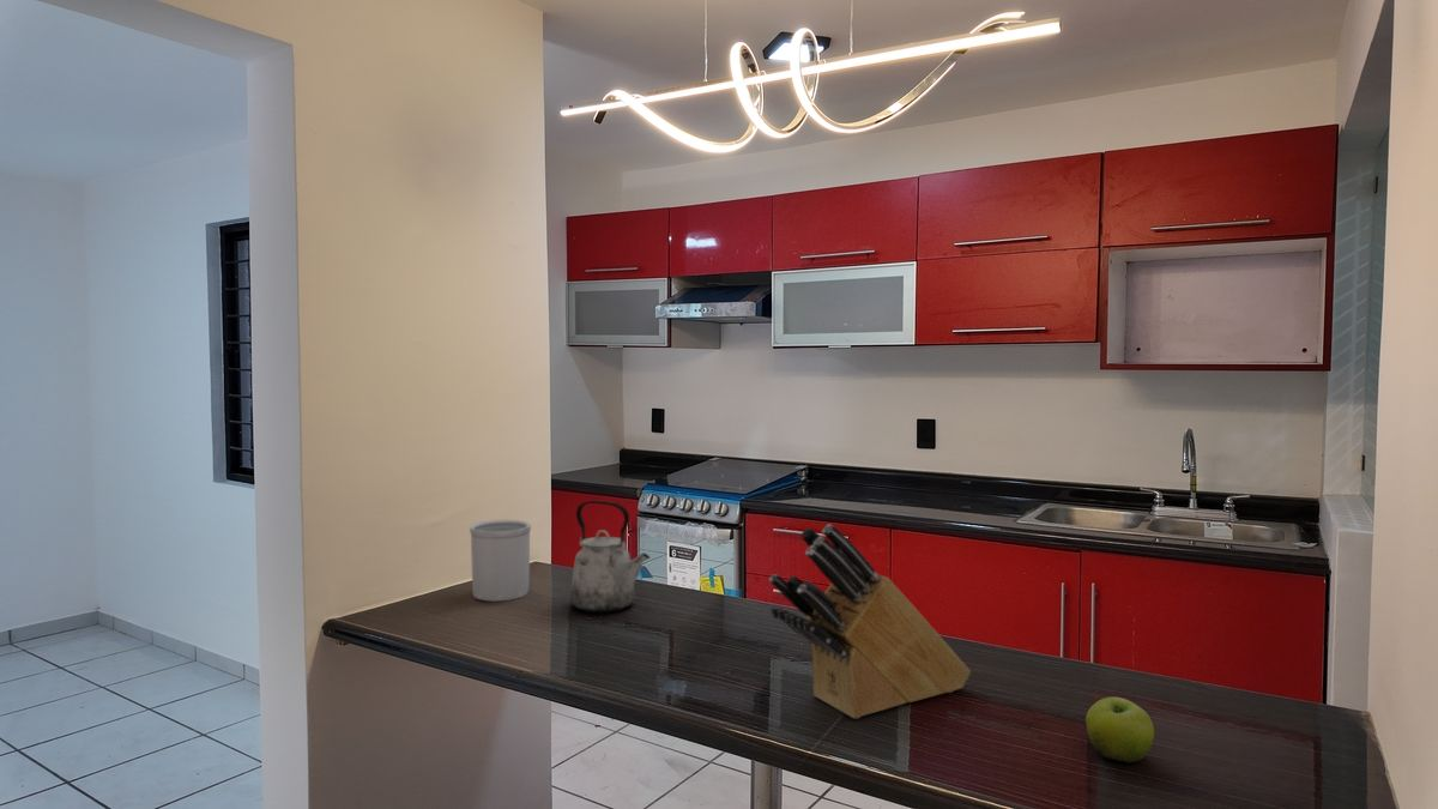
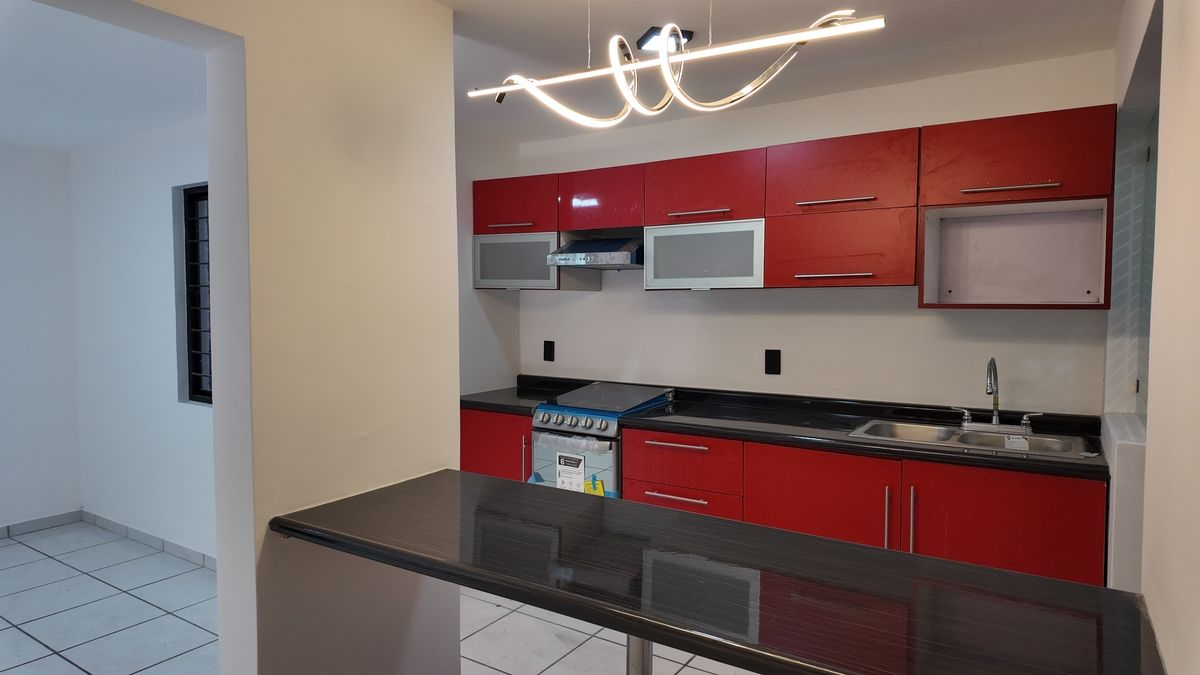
- knife block (871, 608)
- utensil holder (501, 559)
- fruit (1119, 728)
- kettle (612, 555)
